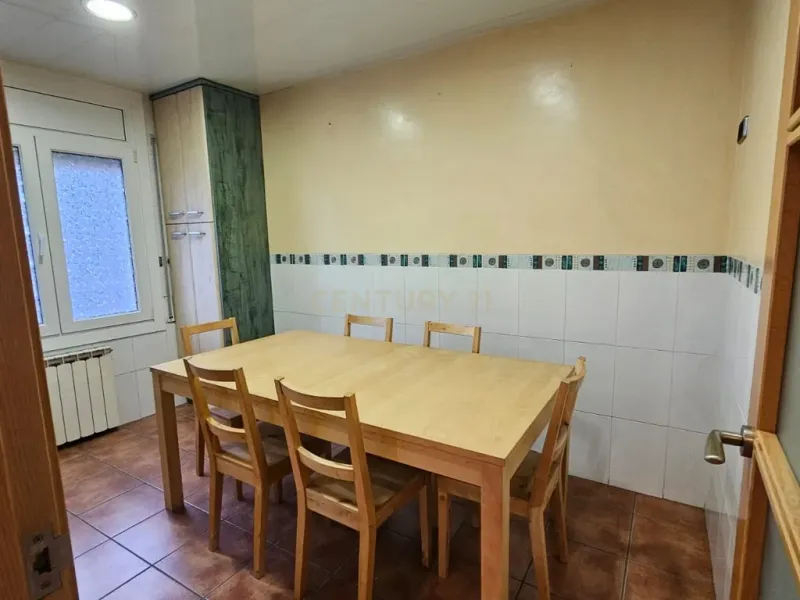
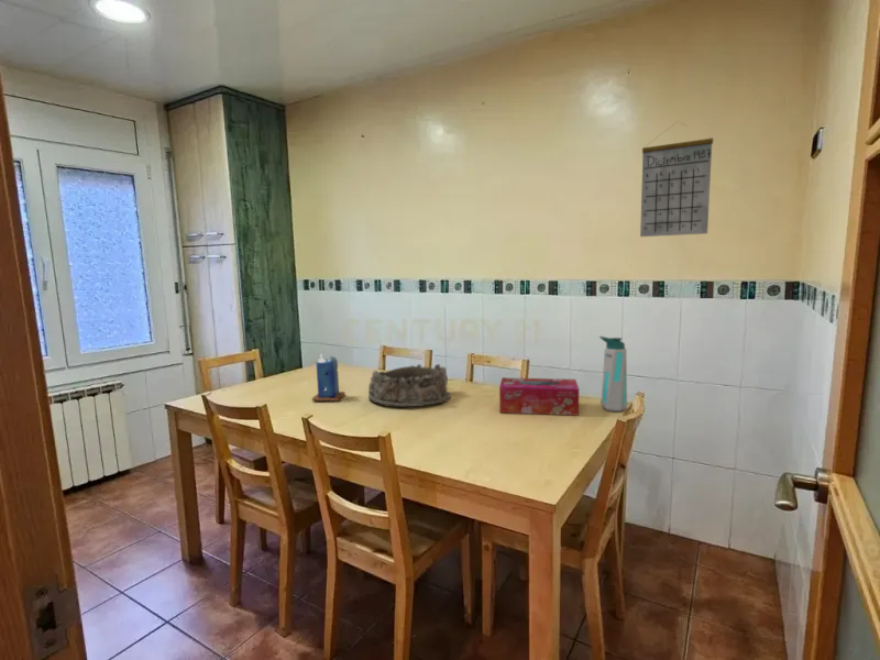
+ calendar (674, 178)
+ tissue box (538, 395)
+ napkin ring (409, 383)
+ water bottle (613, 373)
+ candle (328, 375)
